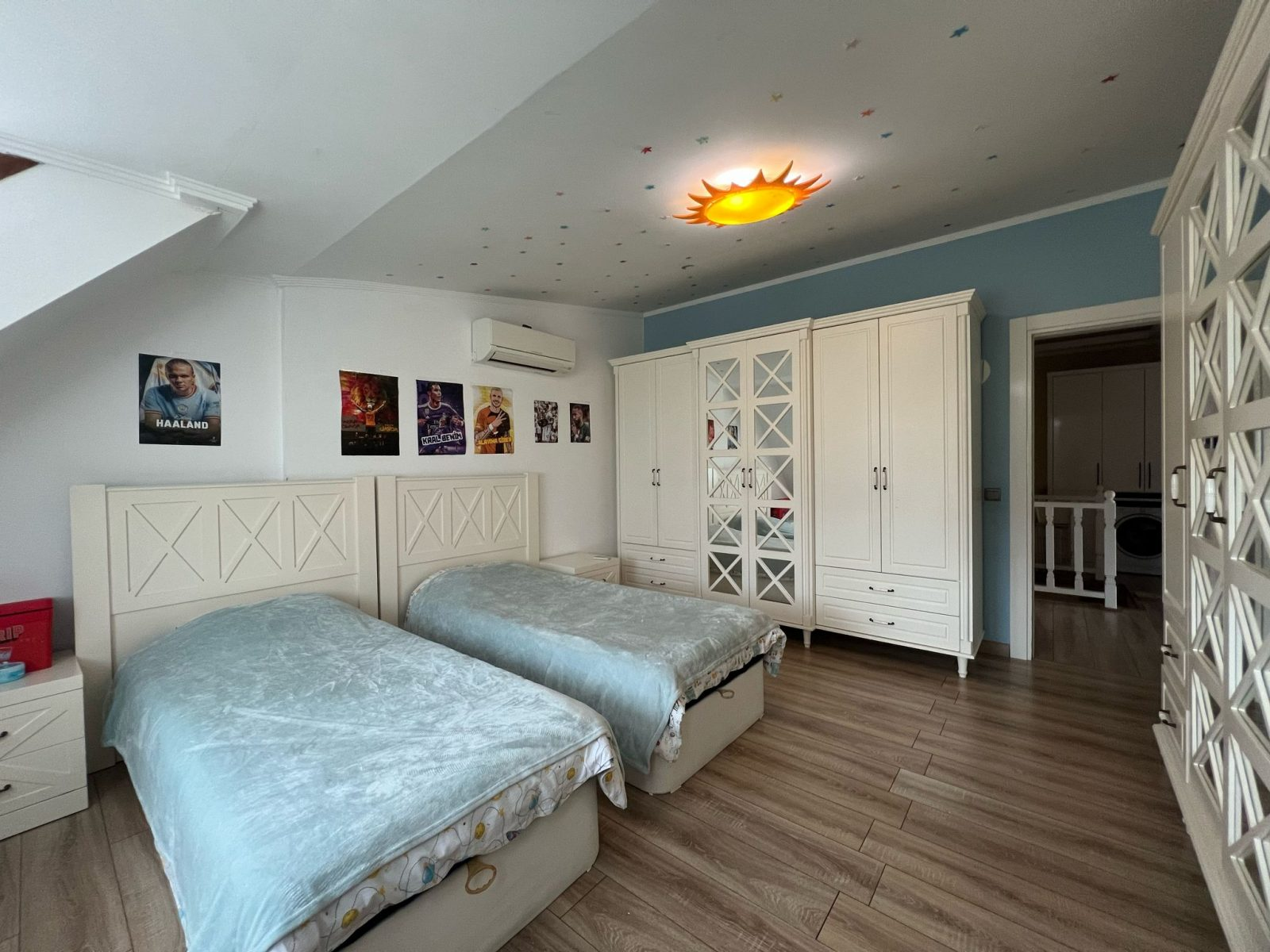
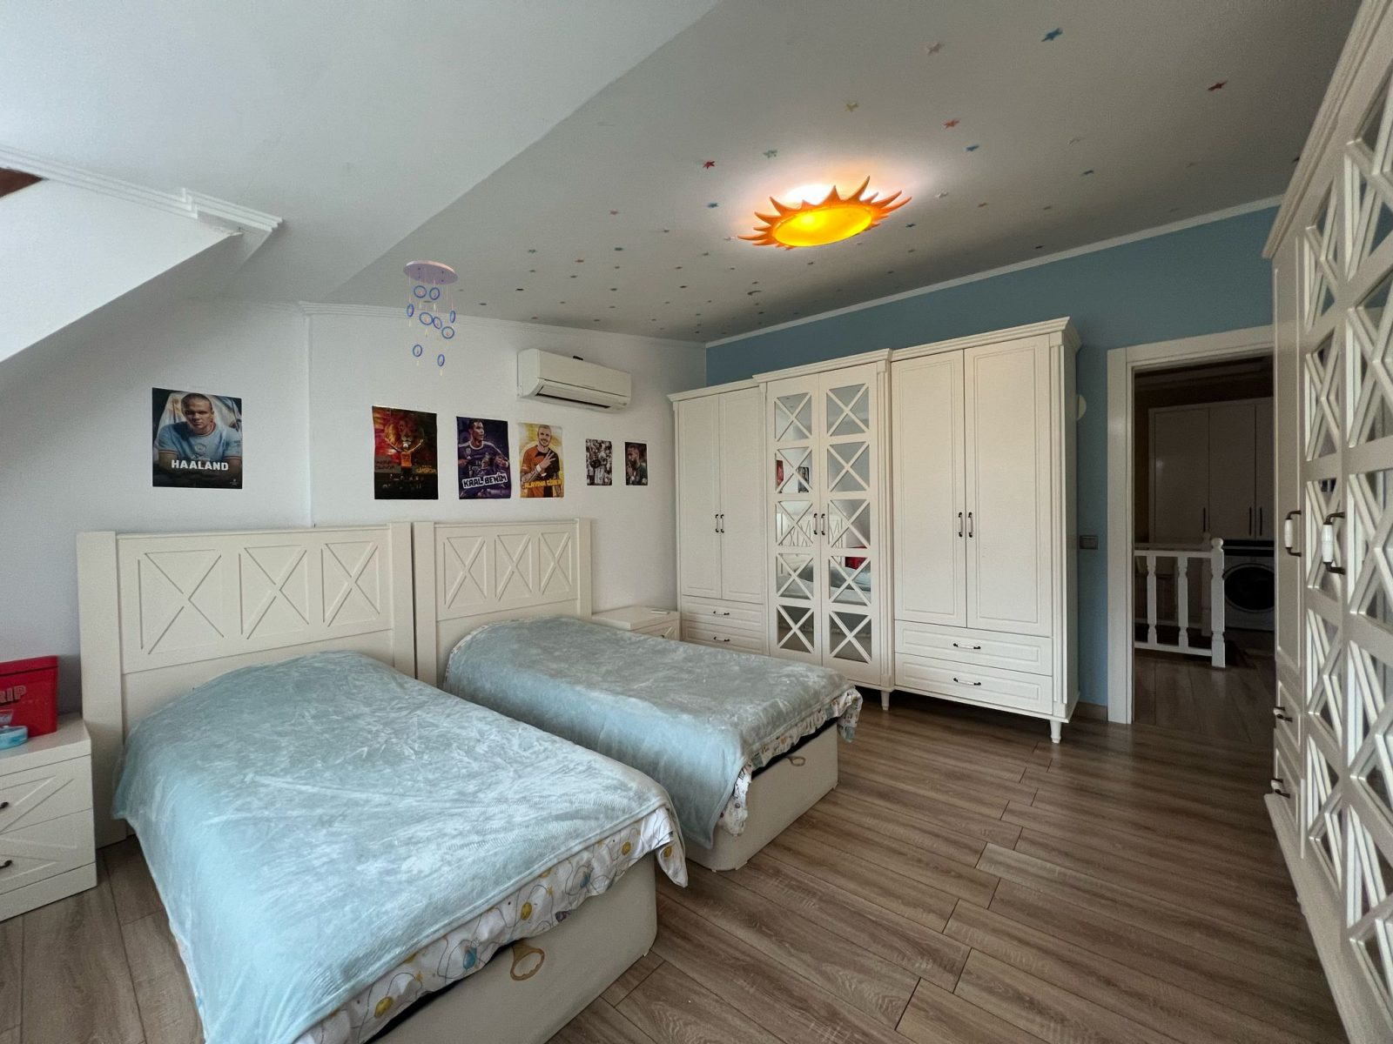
+ ceiling mobile (432, 322)
